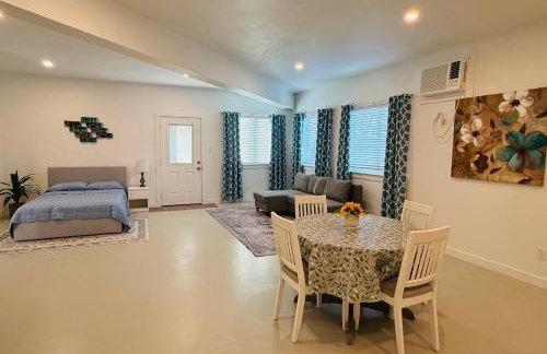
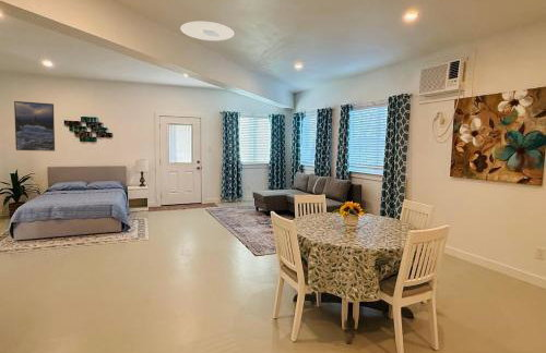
+ ceiling light (207, 28)
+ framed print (35, 126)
